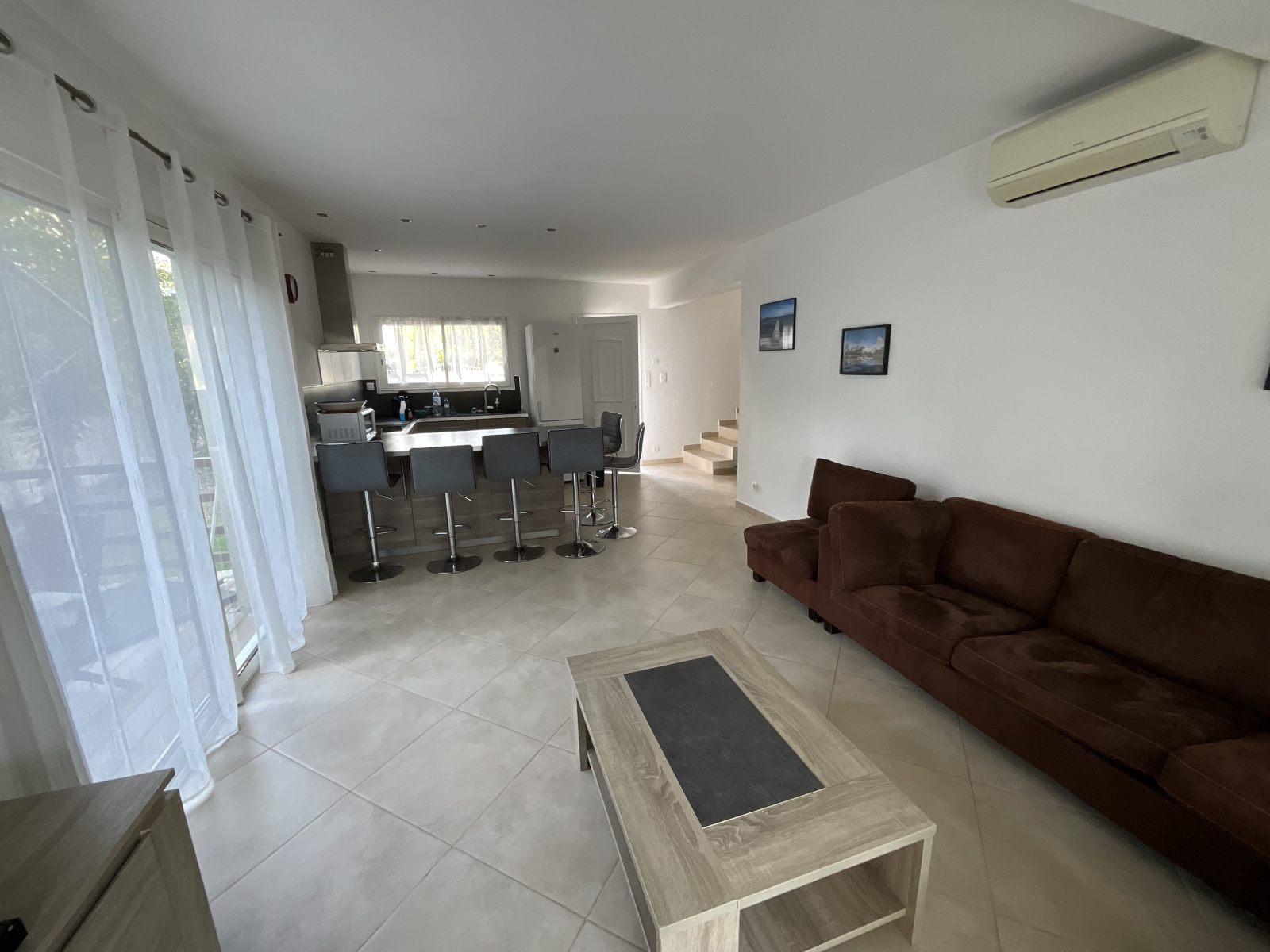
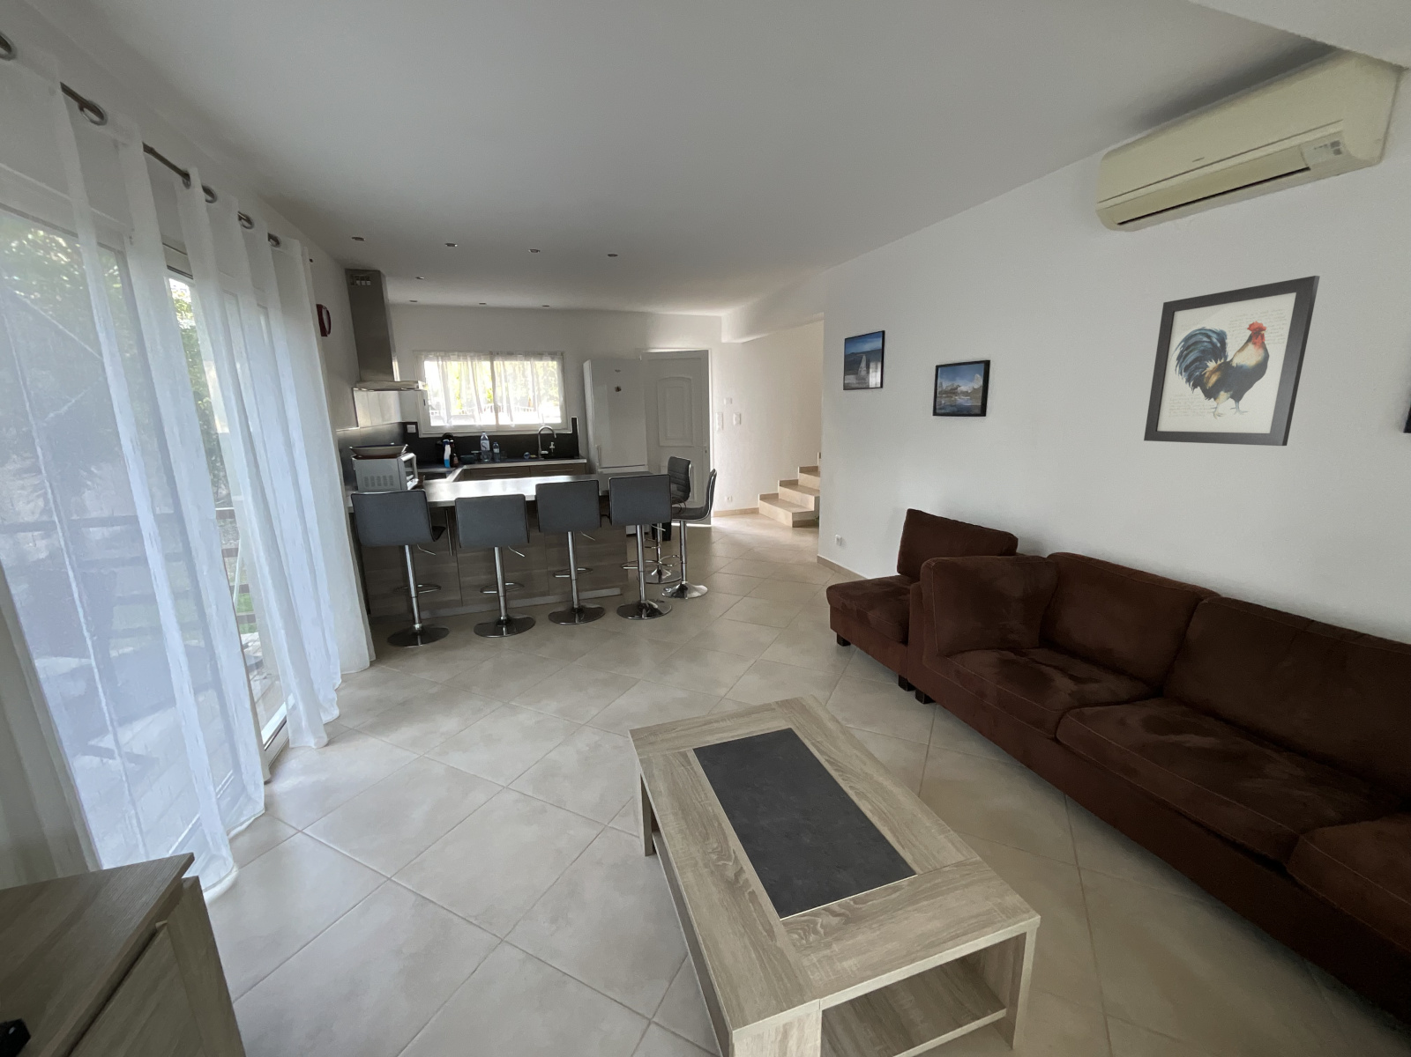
+ wall art (1221, 369)
